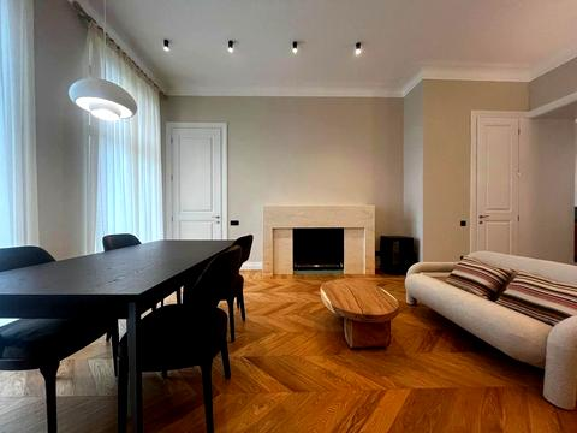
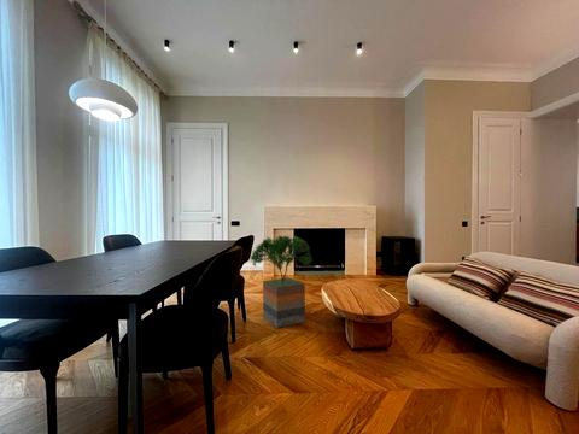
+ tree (281, 276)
